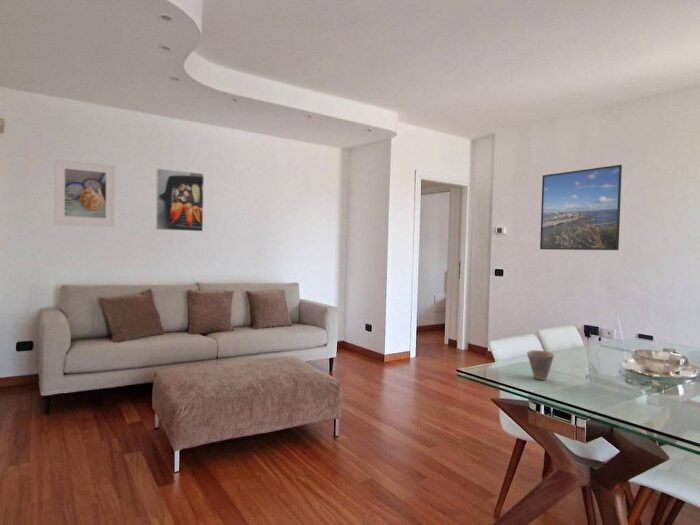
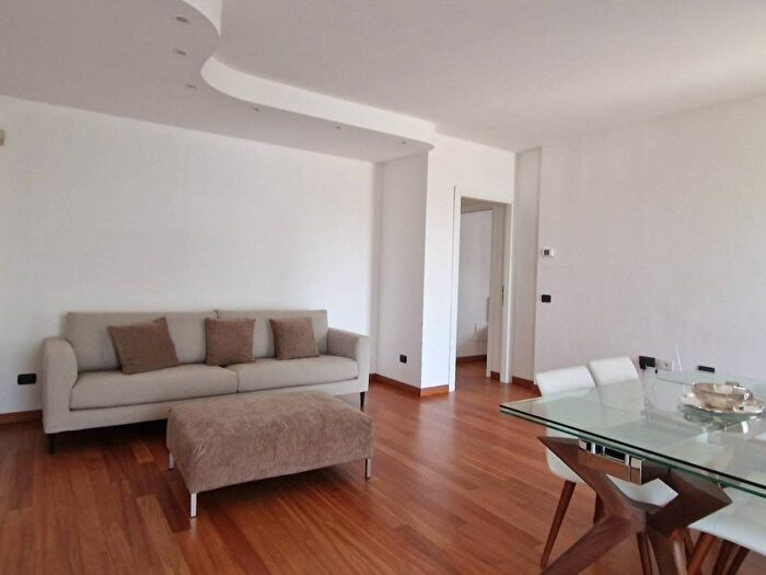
- cup (539, 365)
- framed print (180, 201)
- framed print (577, 210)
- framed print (85, 193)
